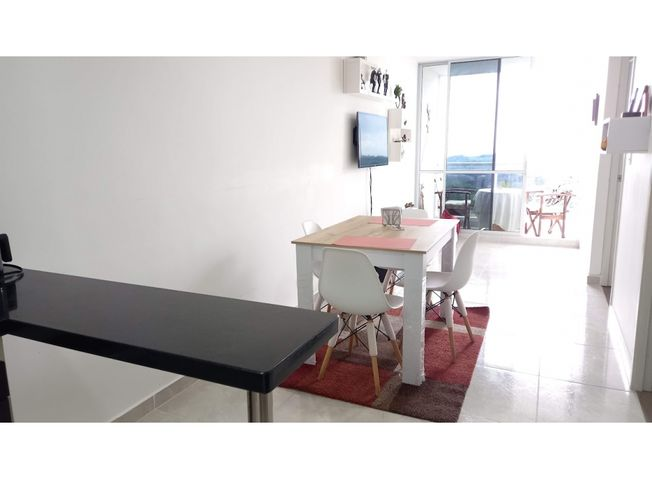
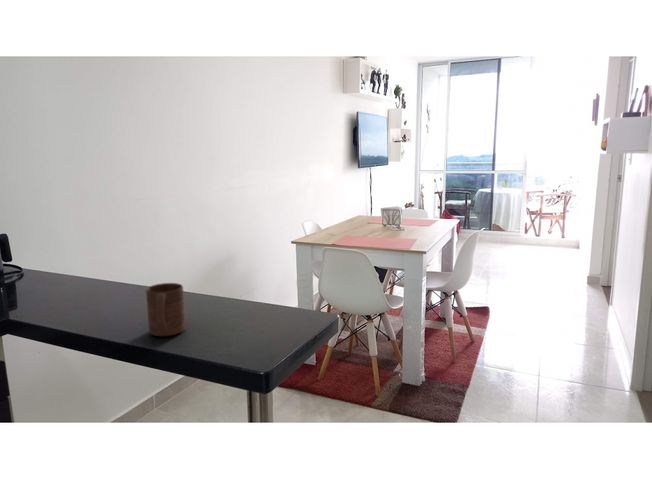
+ cup (167, 310)
